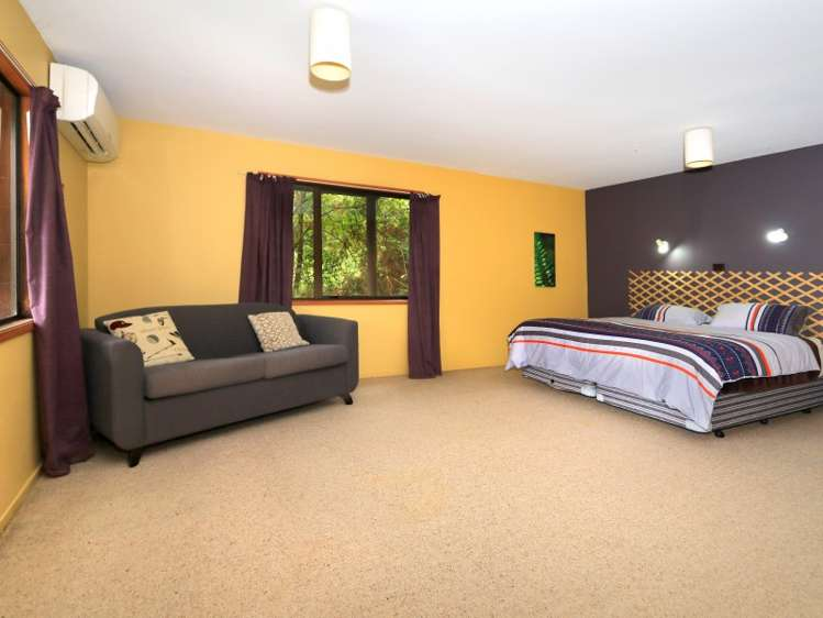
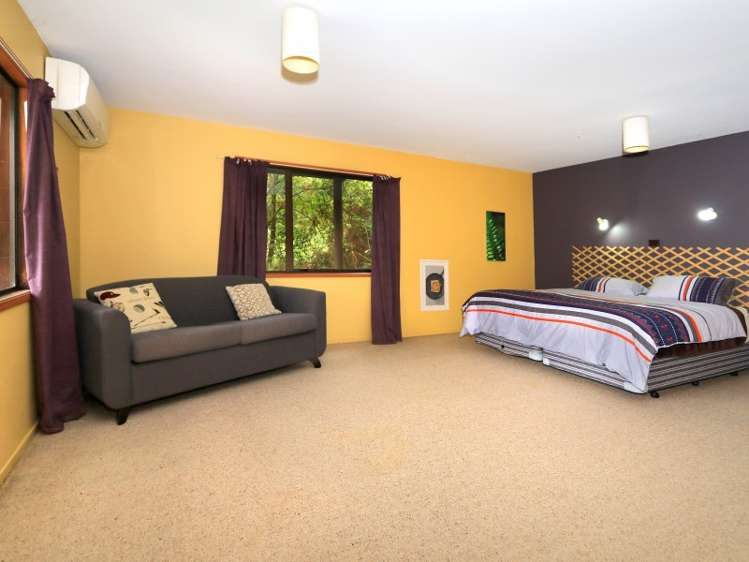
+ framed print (434, 285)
